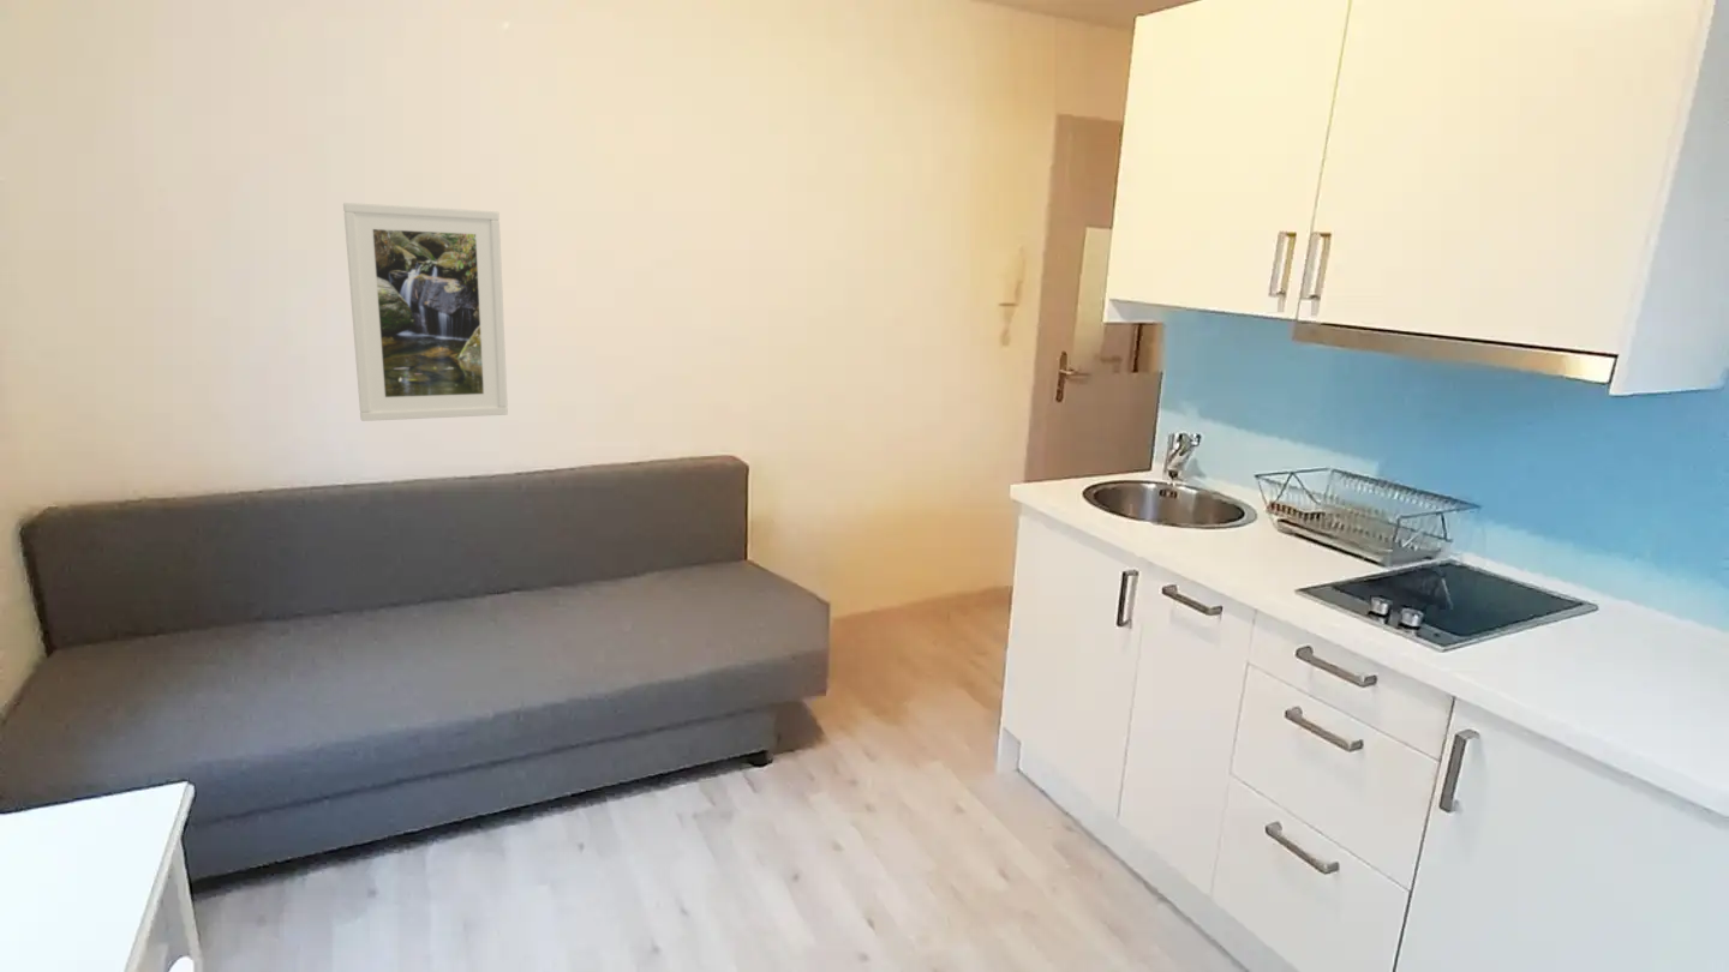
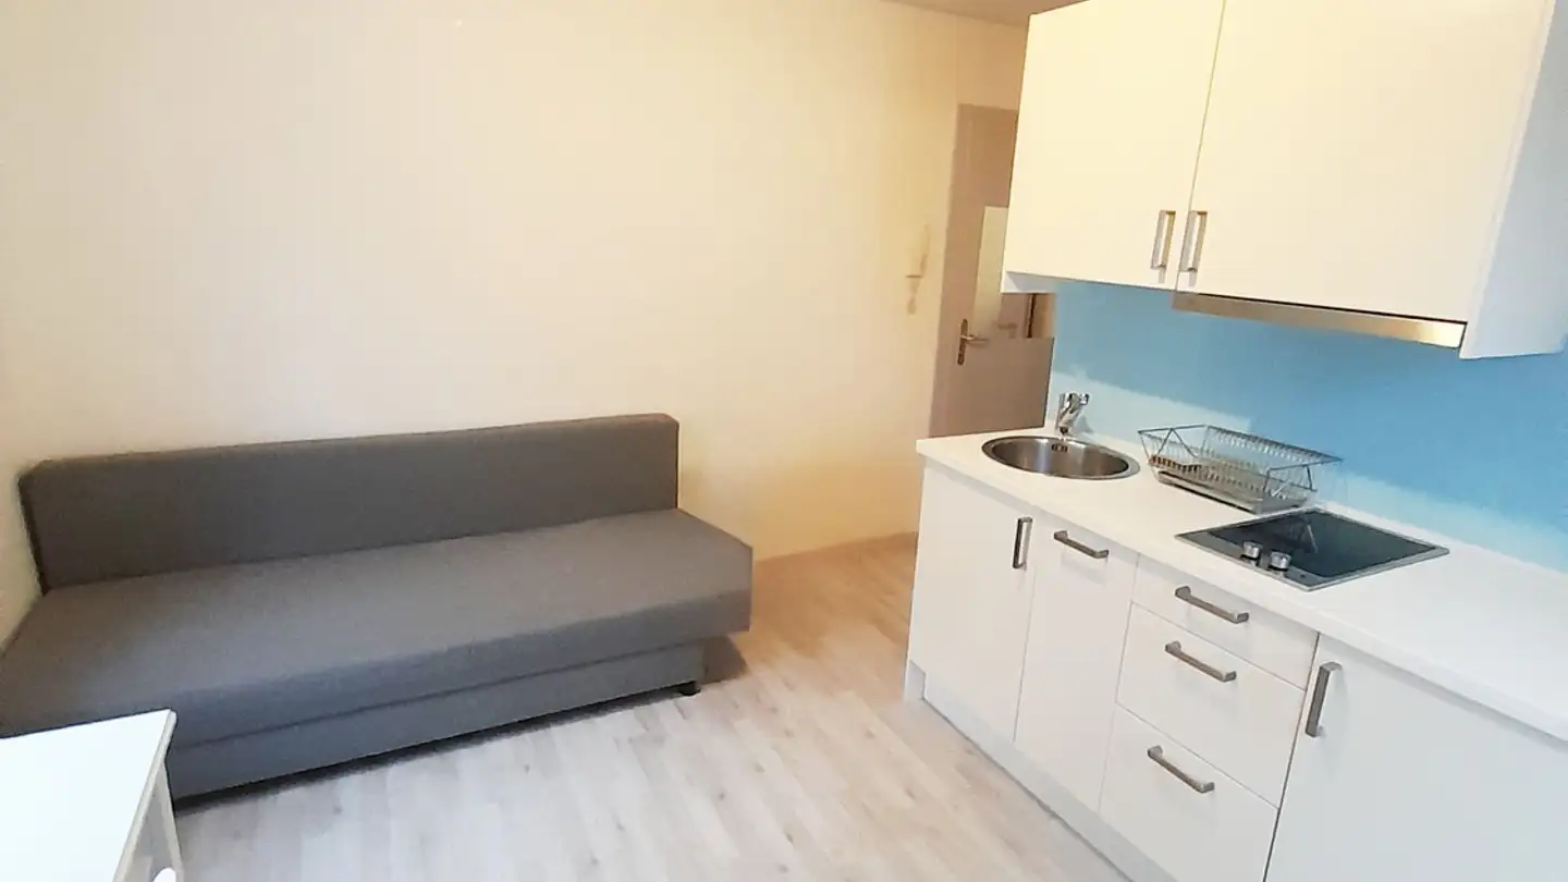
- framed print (430, 314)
